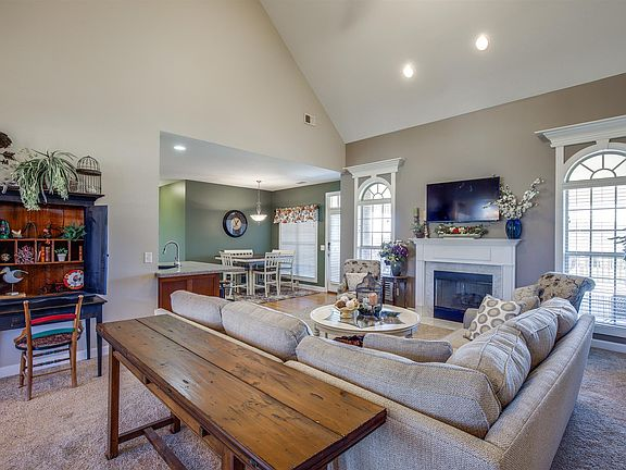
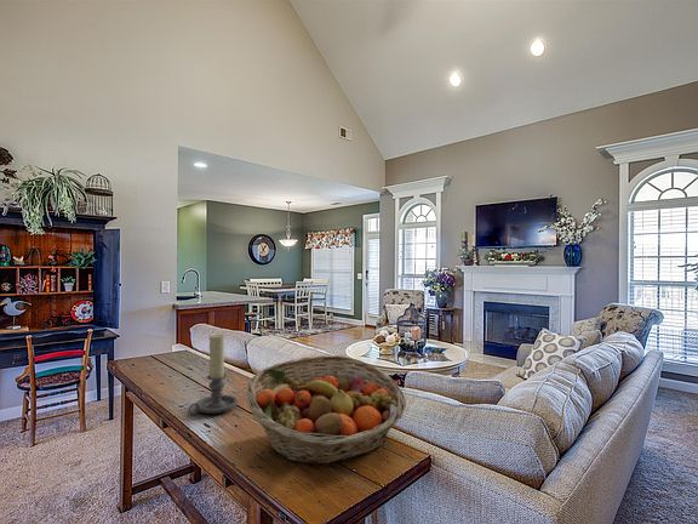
+ fruit basket (327, 403)
+ candle holder (212, 371)
